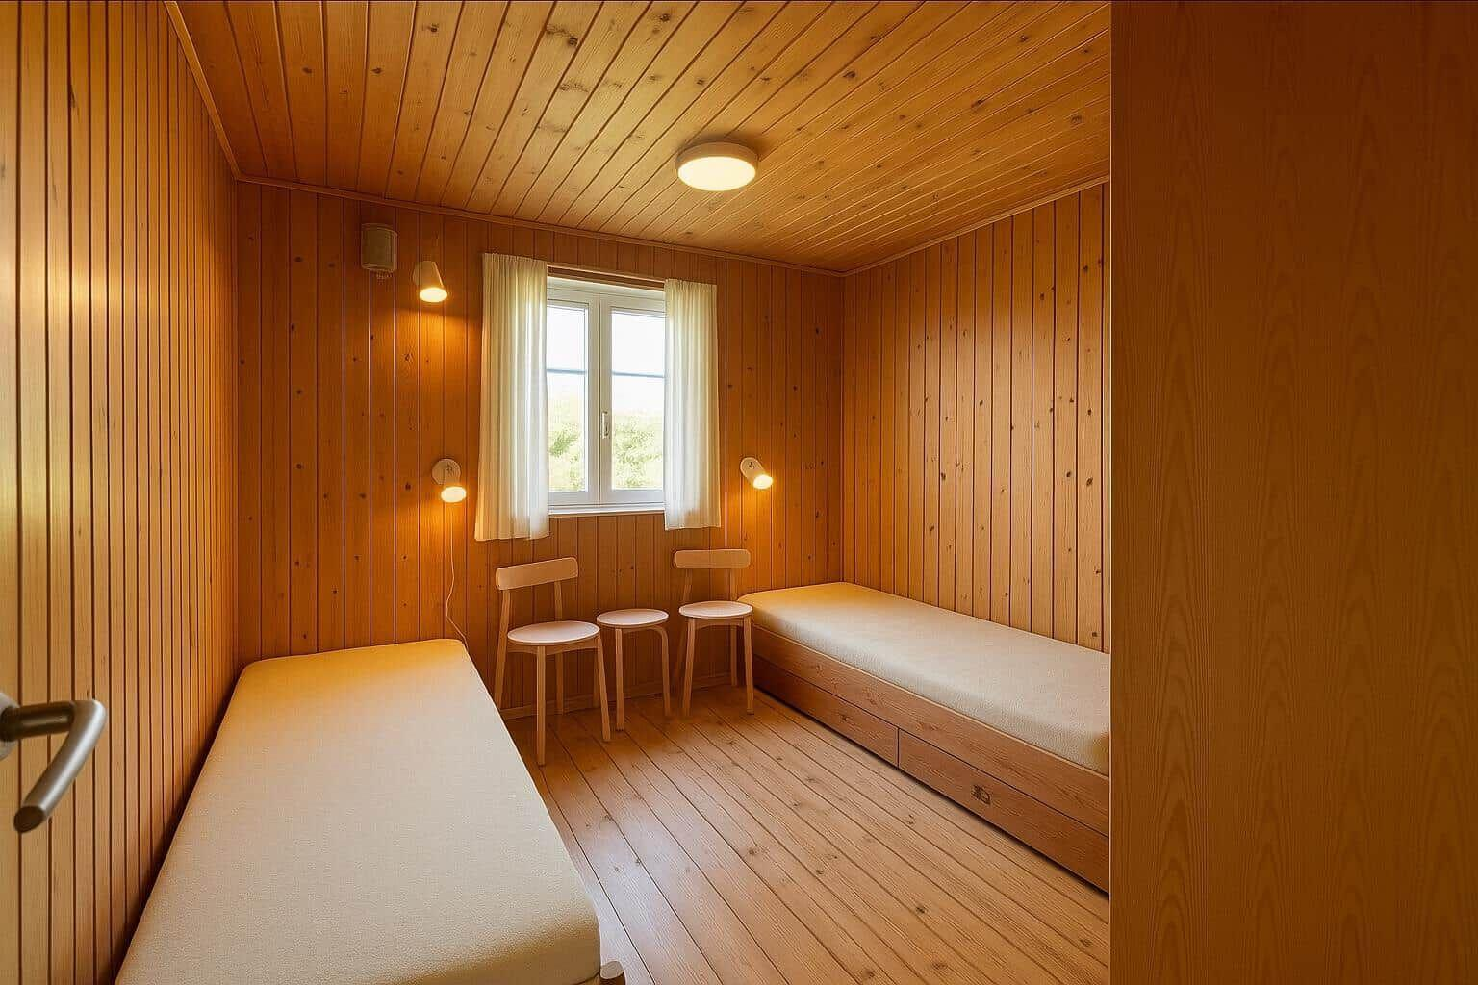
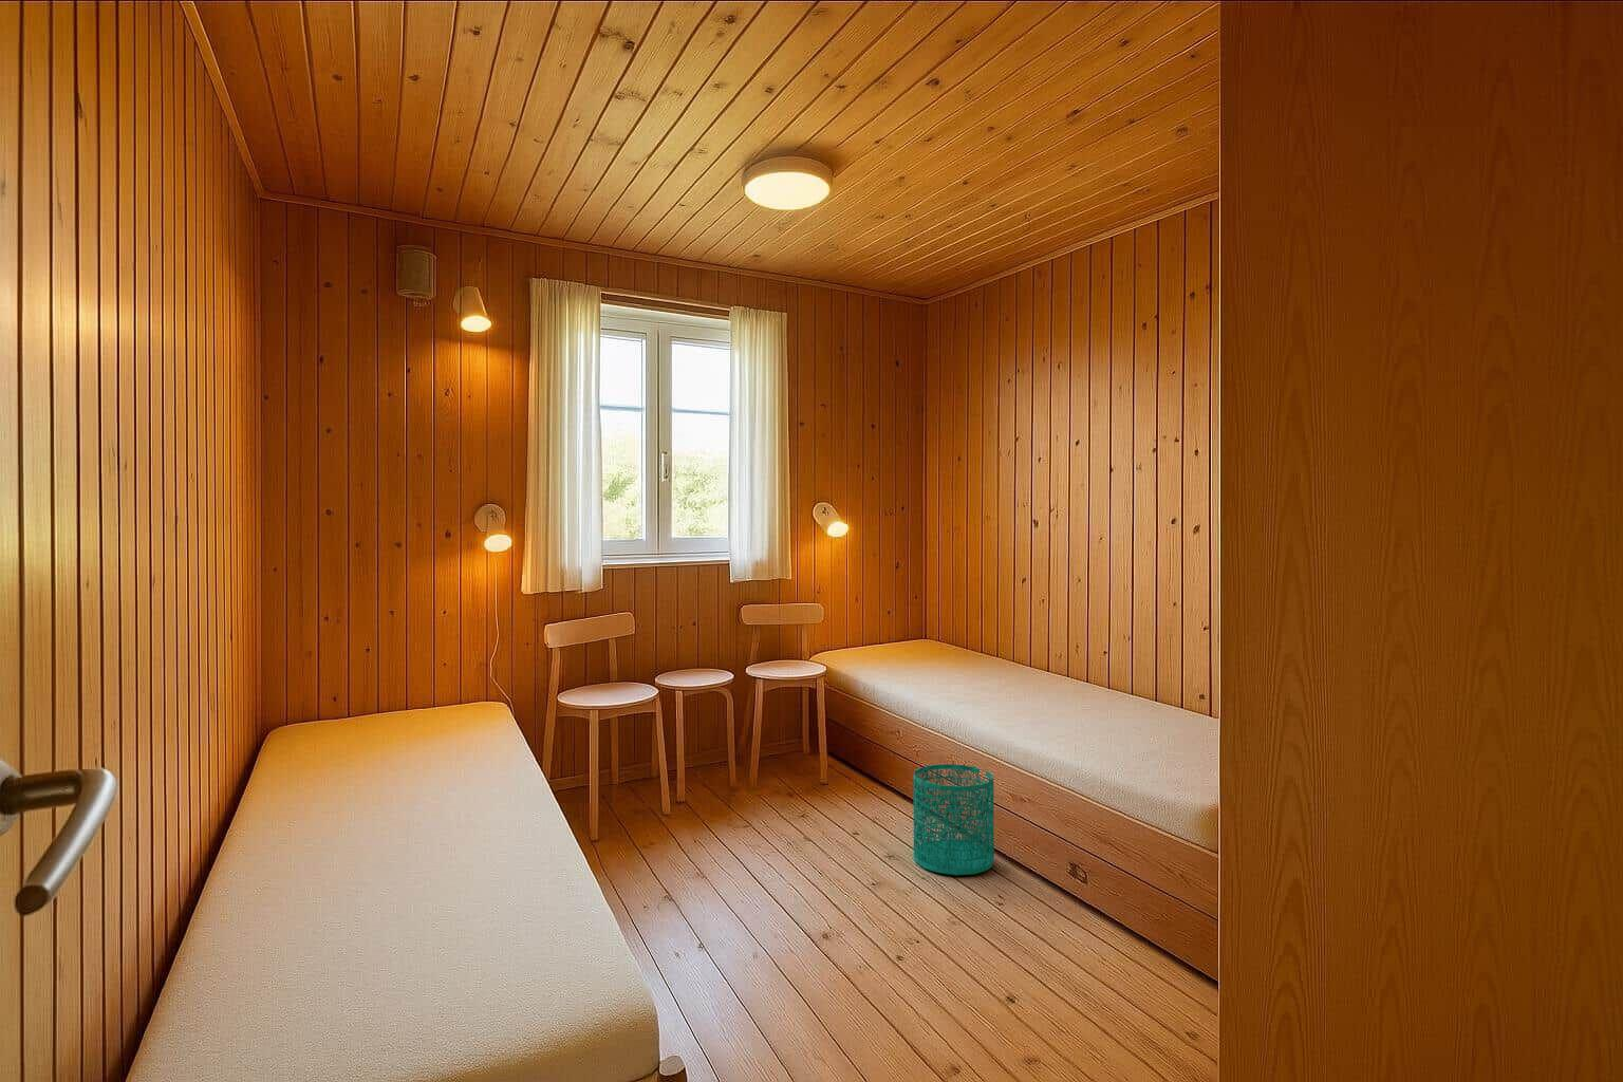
+ wastebasket (953, 816)
